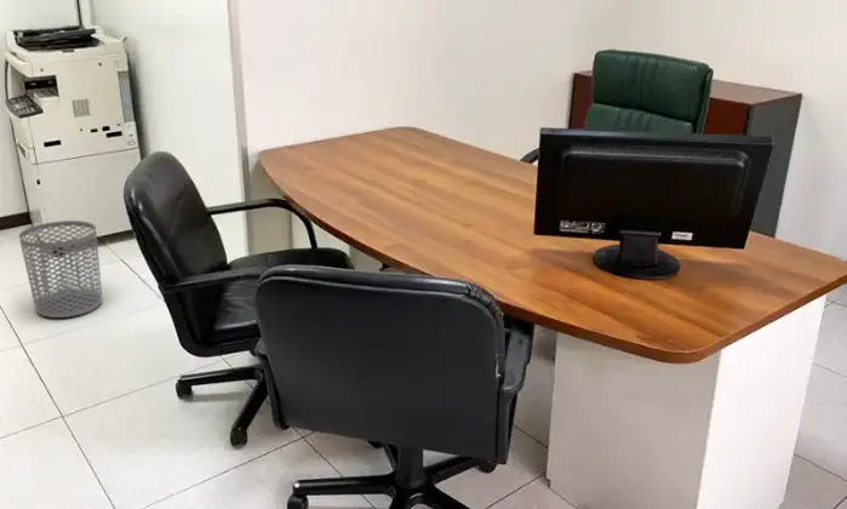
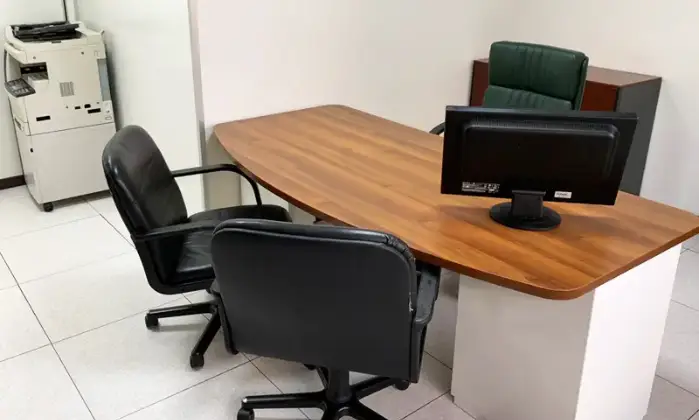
- waste bin (64, 269)
